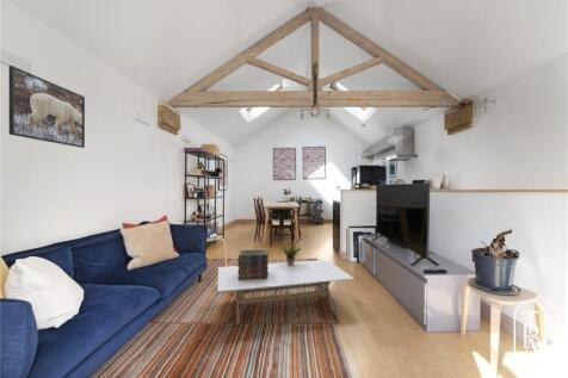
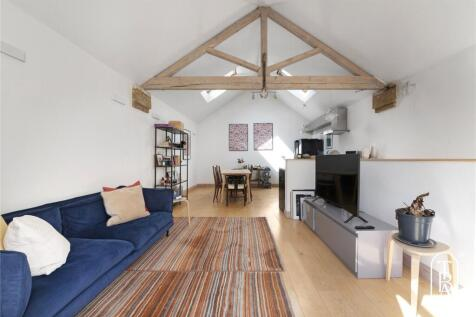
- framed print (51, 112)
- potted plant (290, 254)
- book stack (253, 264)
- coffee table (282, 289)
